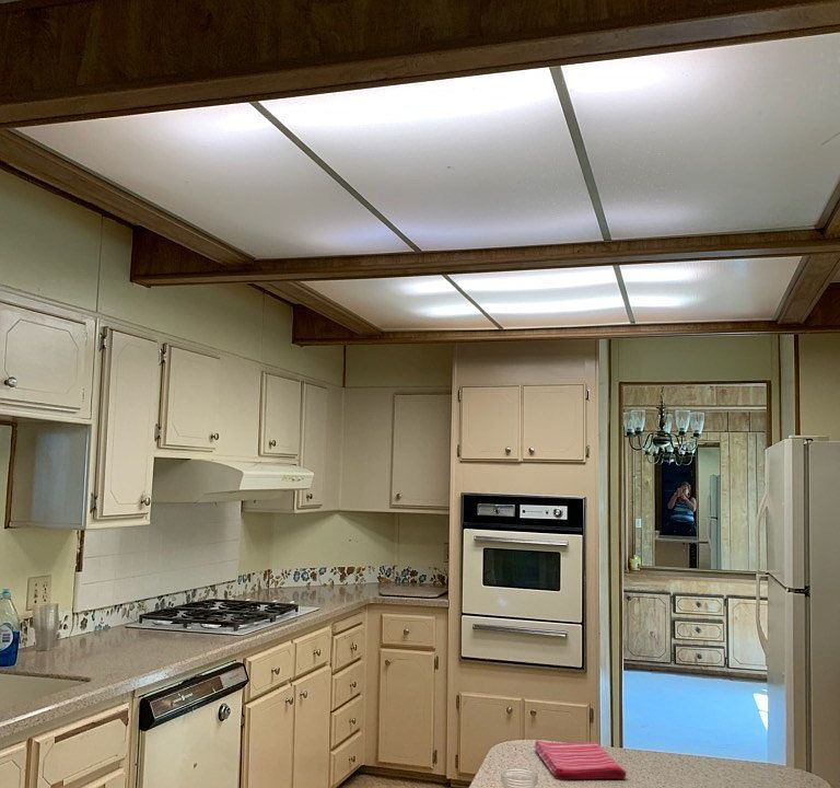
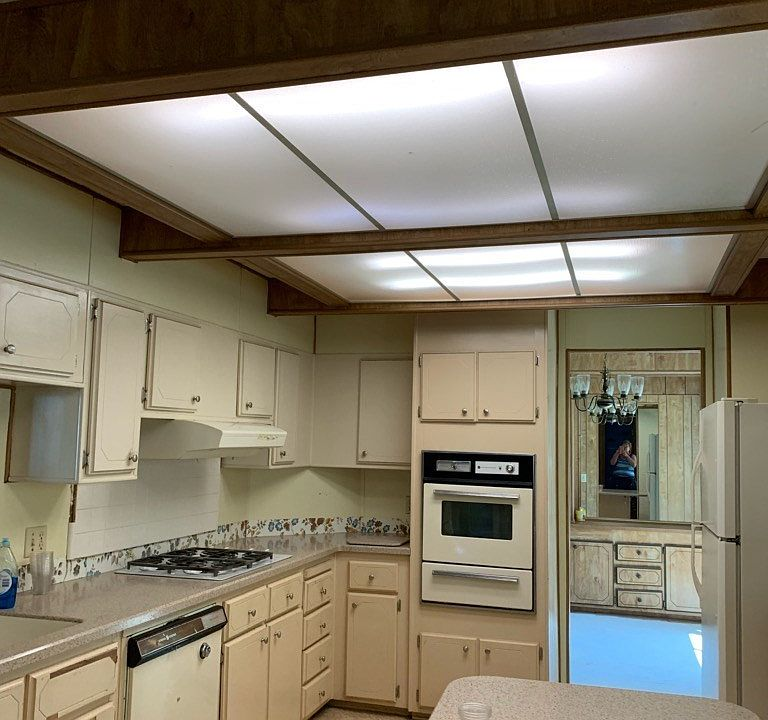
- dish towel (578, 758)
